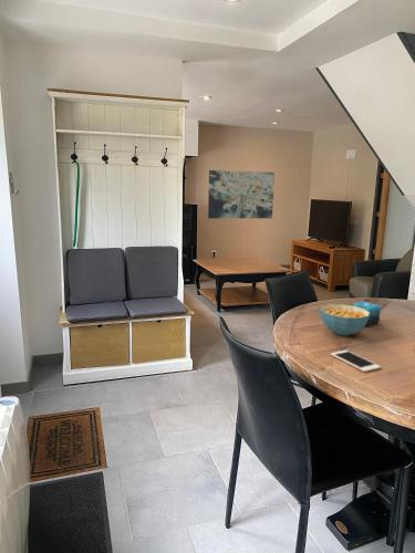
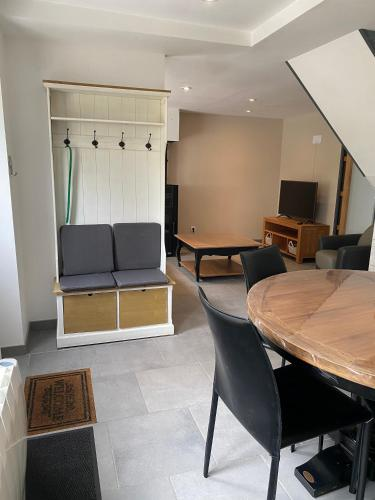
- candle (365, 309)
- cell phone (354, 359)
- wall art (241, 195)
- cereal bowl (343, 322)
